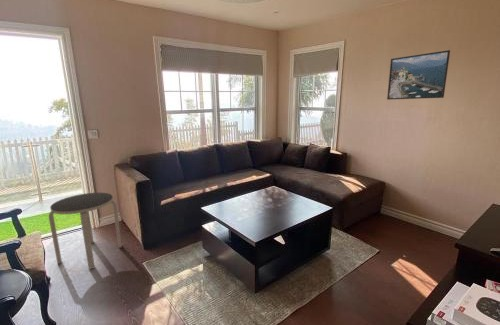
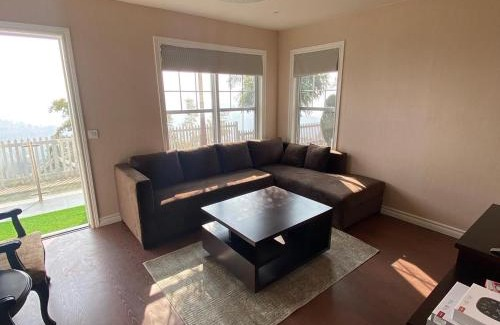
- side table (87, 228)
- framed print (415, 77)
